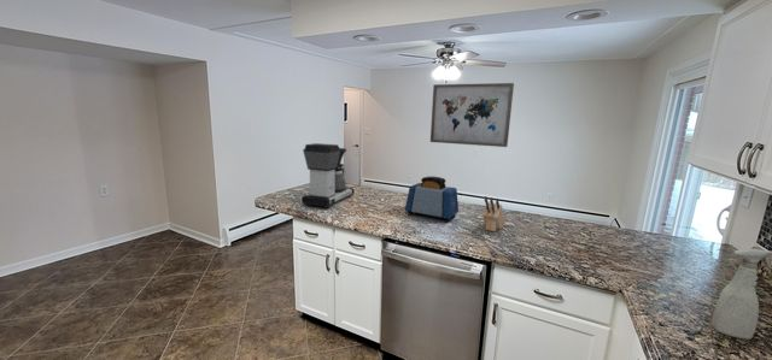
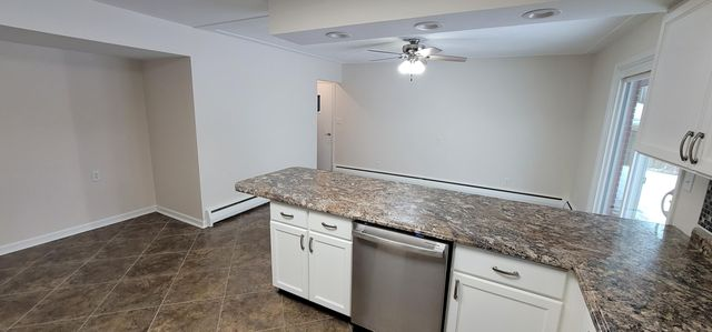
- coffee maker (329, 172)
- spray bottle (741, 291)
- wall art (469, 114)
- toaster (432, 196)
- knife block (493, 211)
